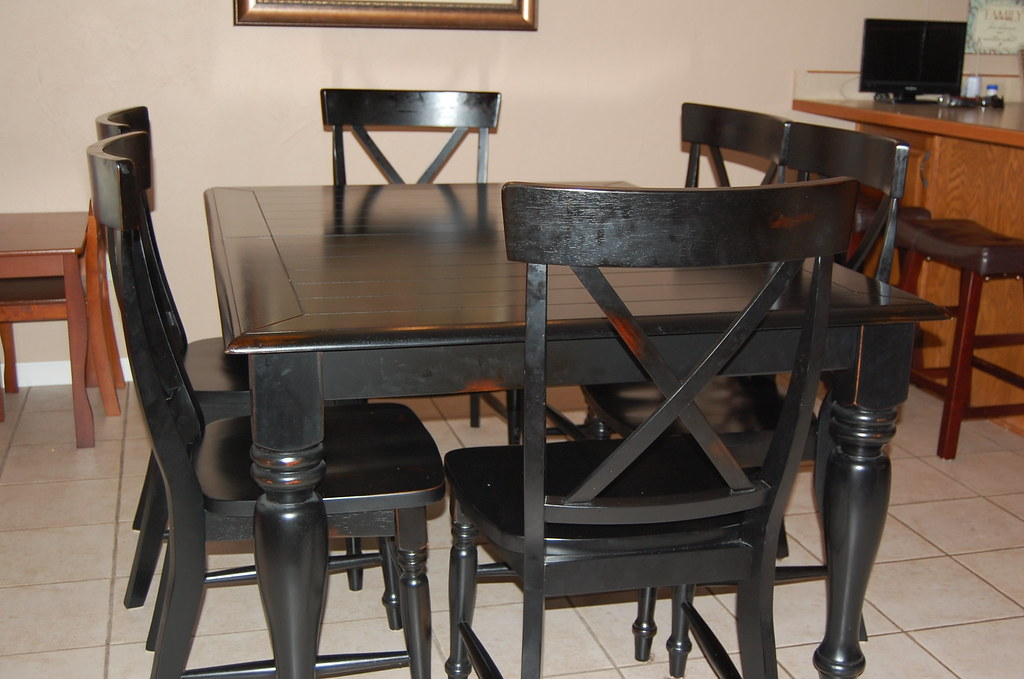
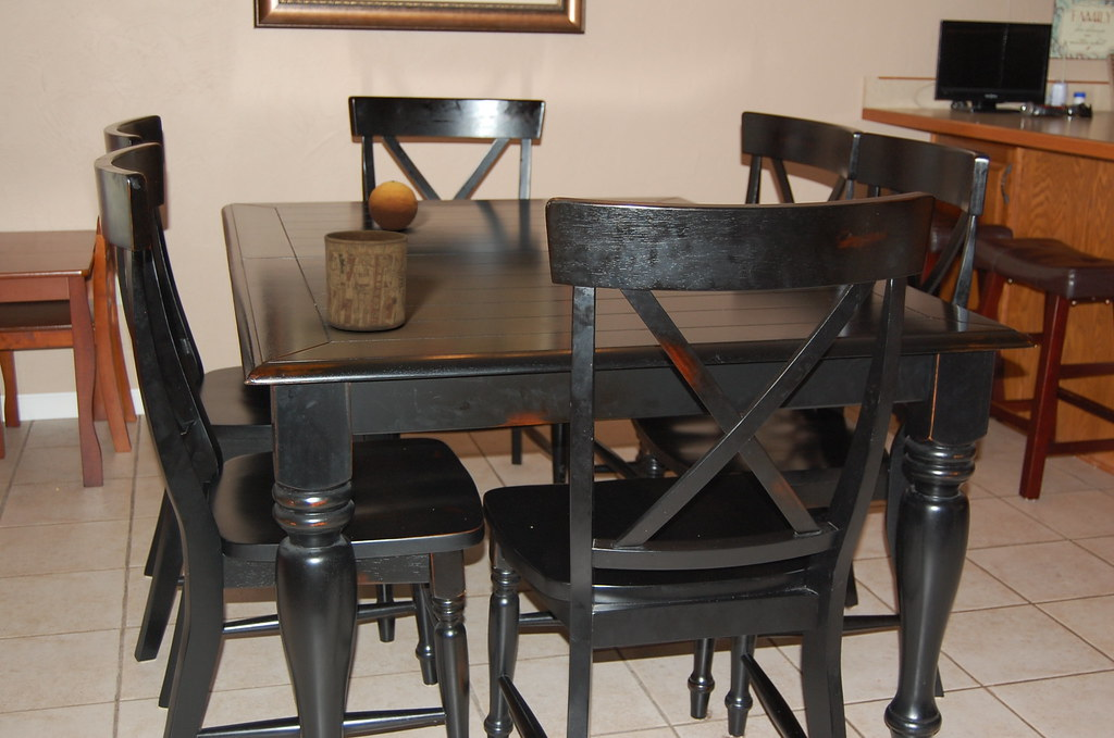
+ fruit (393, 205)
+ cup (366, 279)
